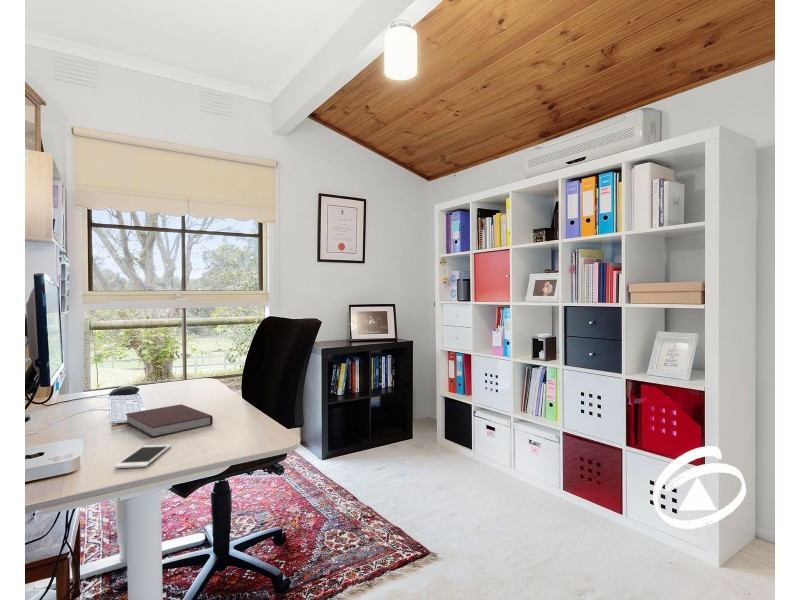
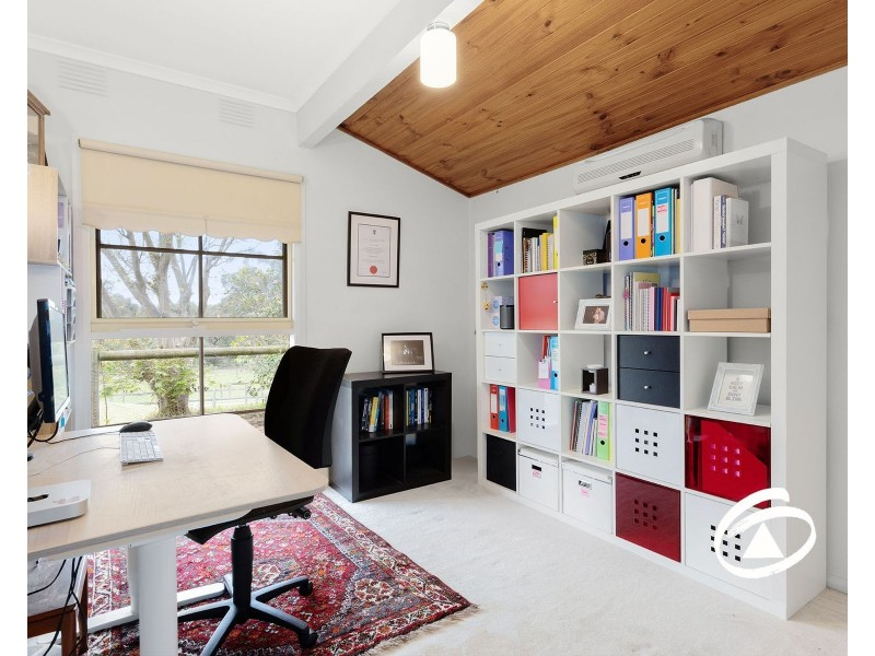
- notebook (168, 419)
- cell phone (144, 455)
